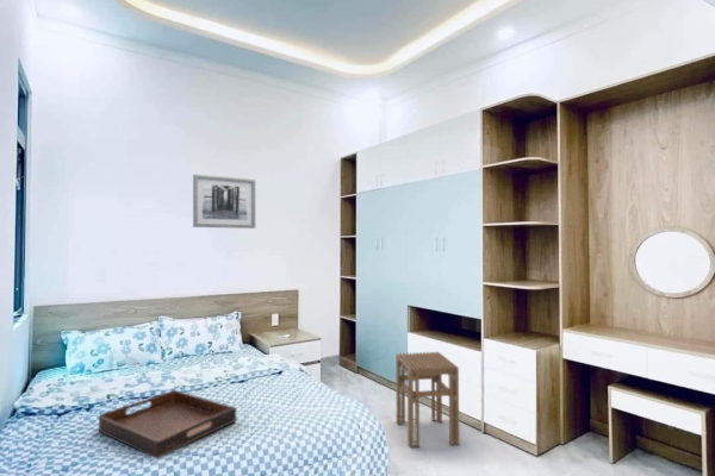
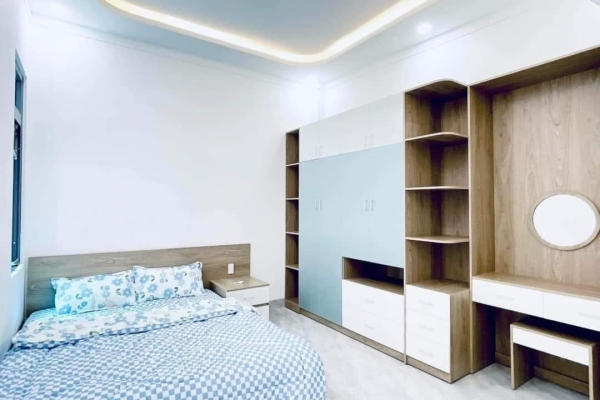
- serving tray (167, 418)
- wall art (225, 202)
- stool (425, 395)
